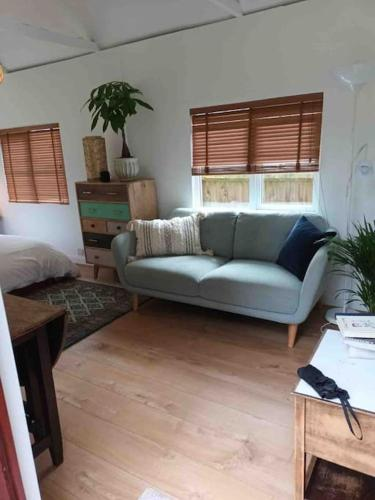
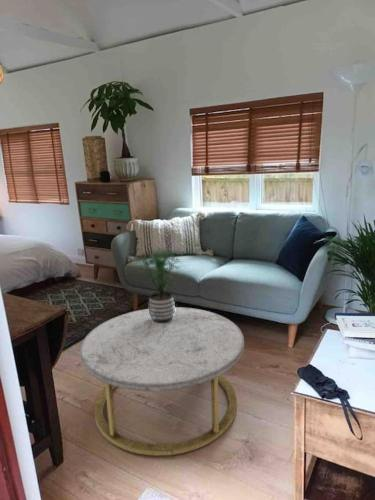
+ coffee table (164, 370)
+ potted plant (159, 284)
